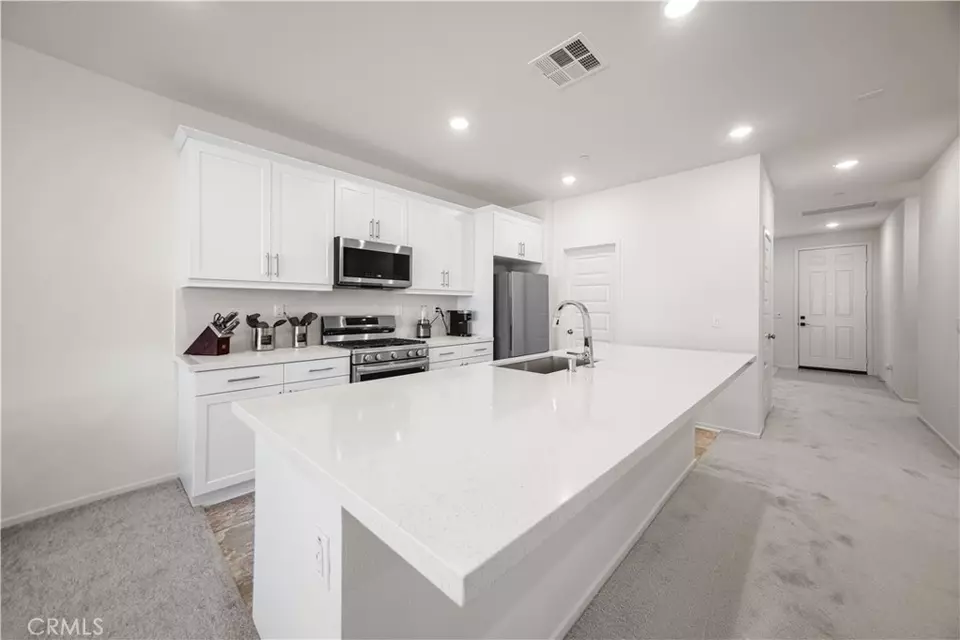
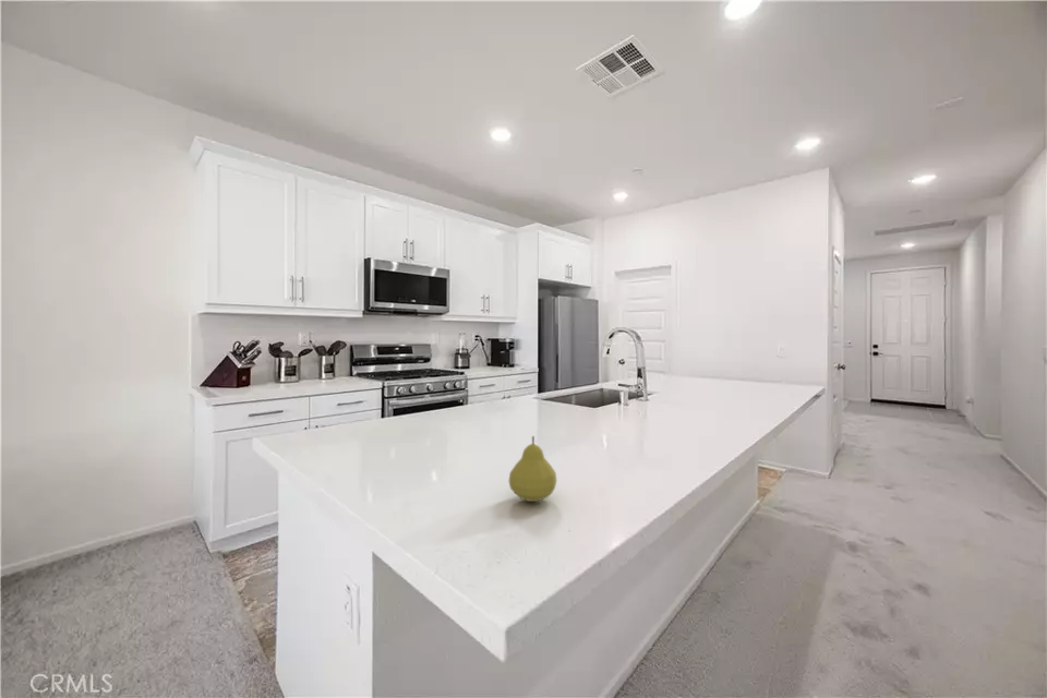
+ fruit (532, 468)
